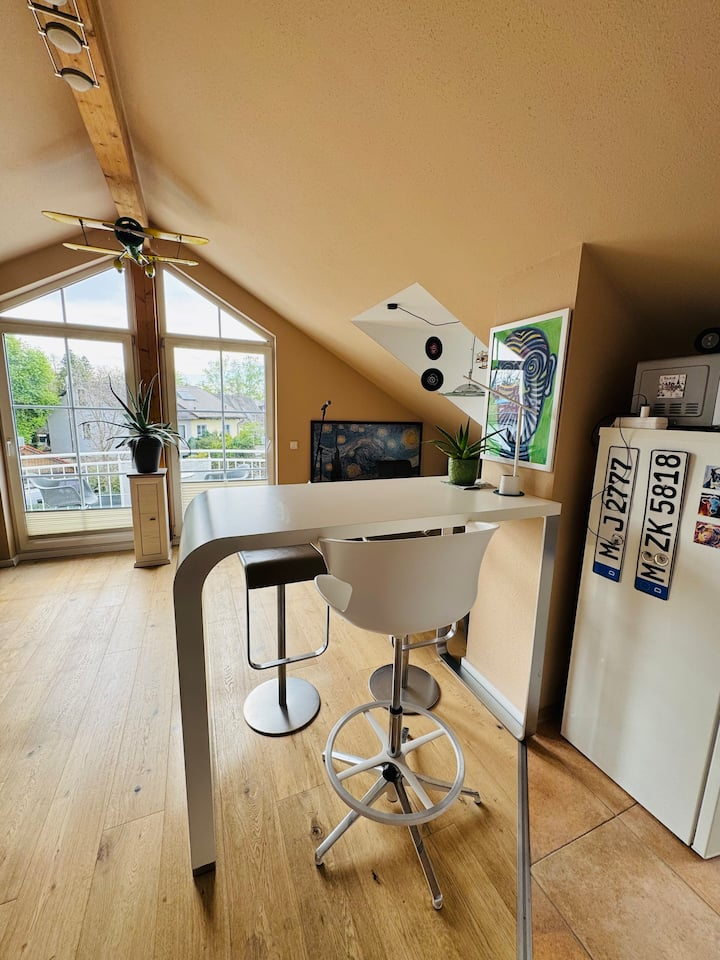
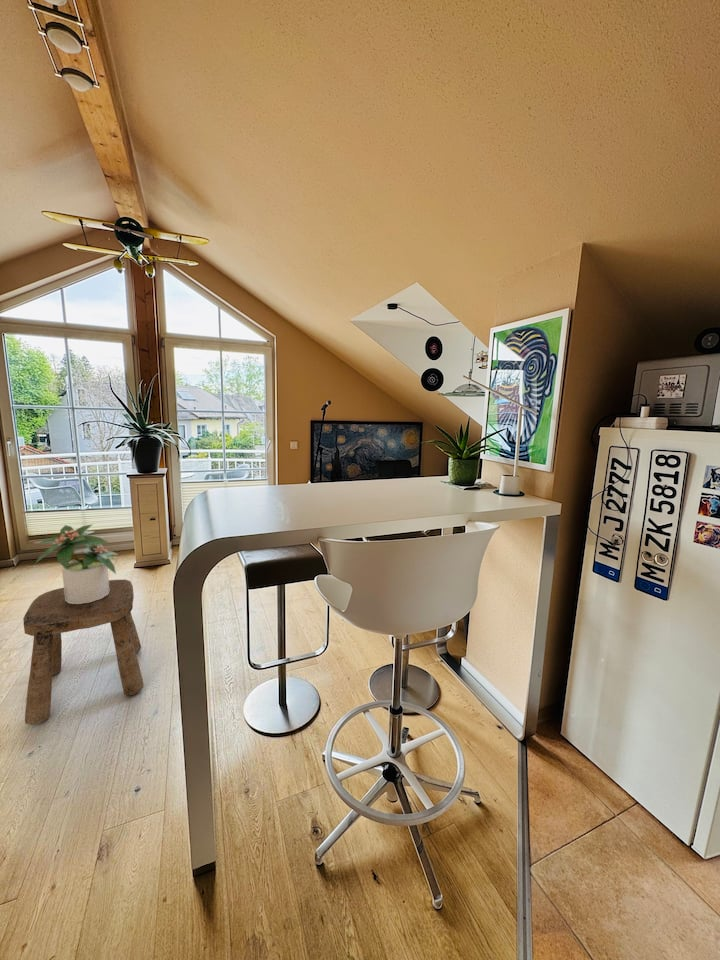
+ stool (85, 628)
+ potted plant (79, 563)
